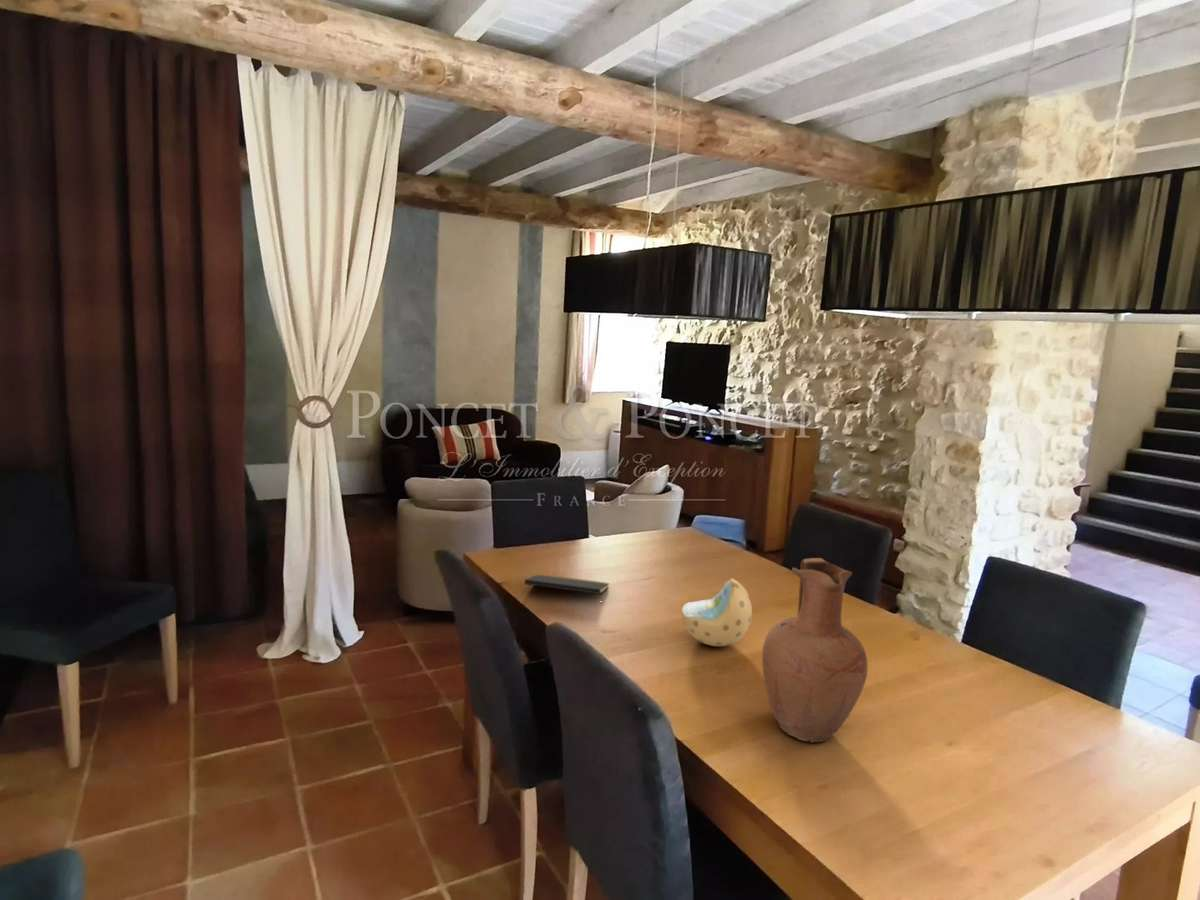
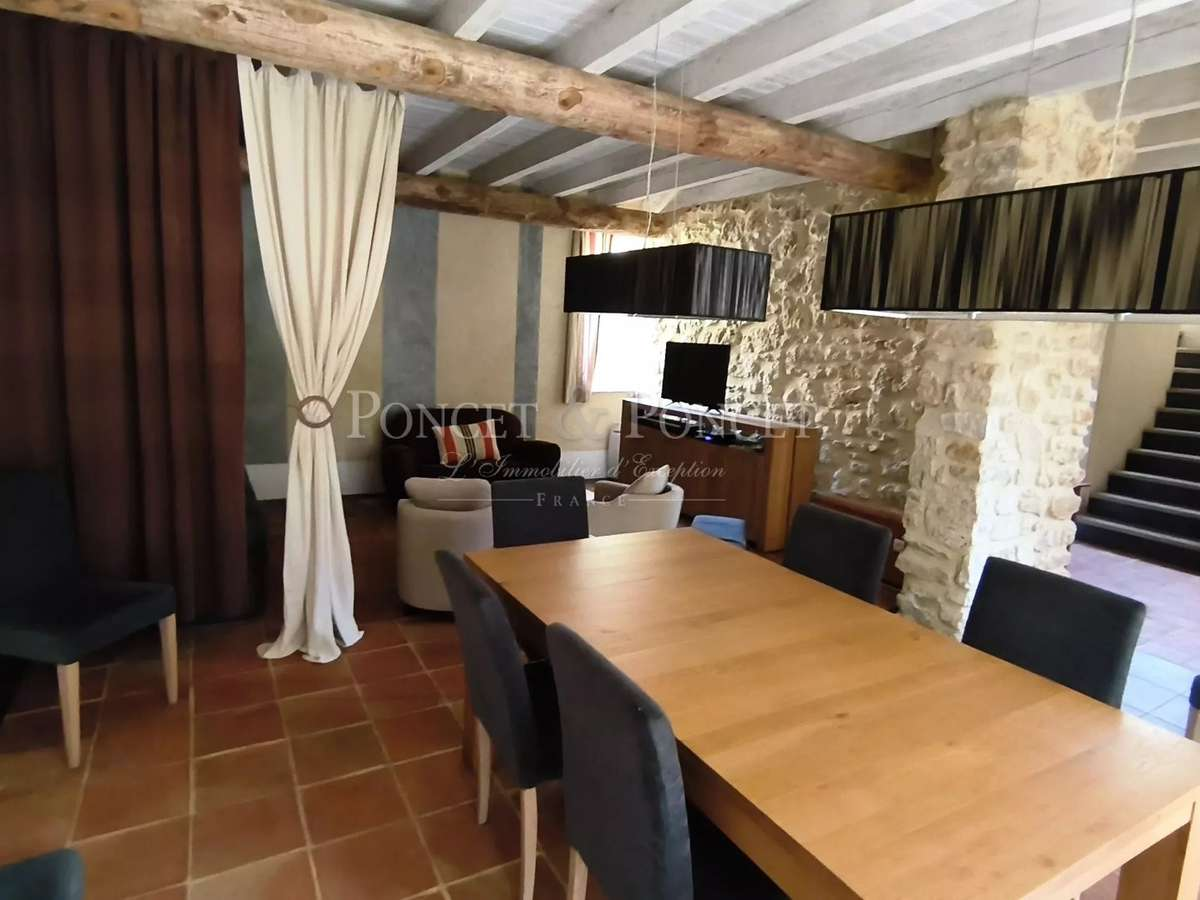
- bowl (716, 610)
- vase (815, 649)
- notepad (568, 583)
